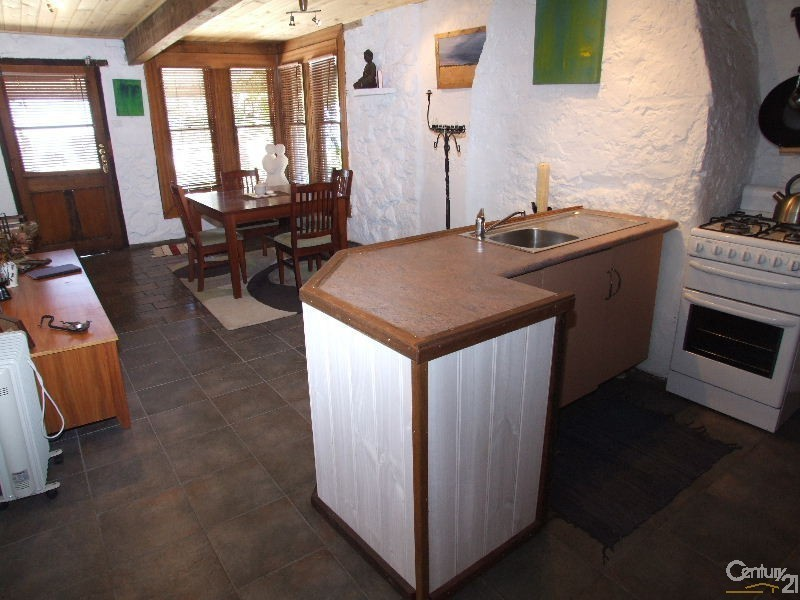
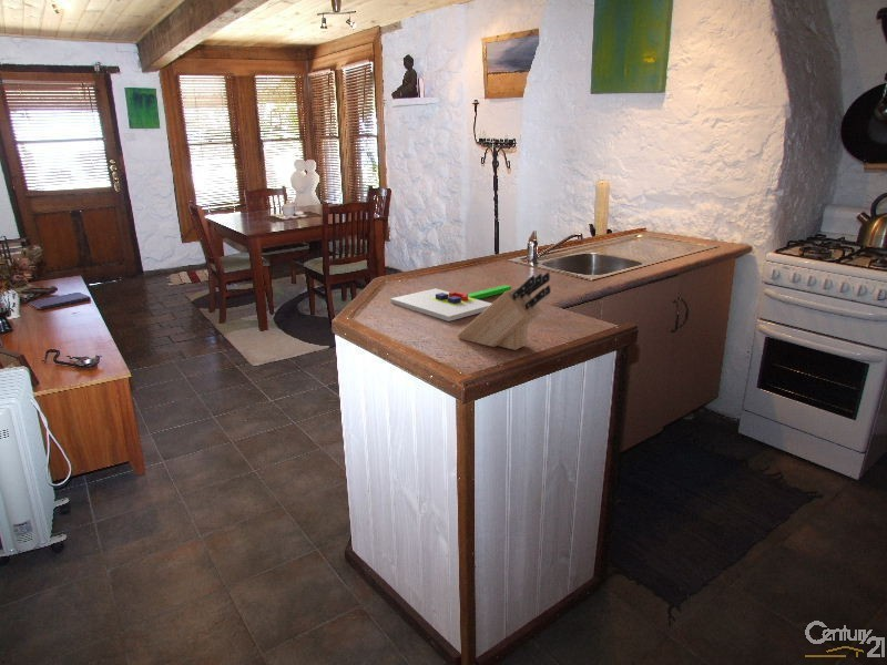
+ knife block (504, 306)
+ chopping board (465, 295)
